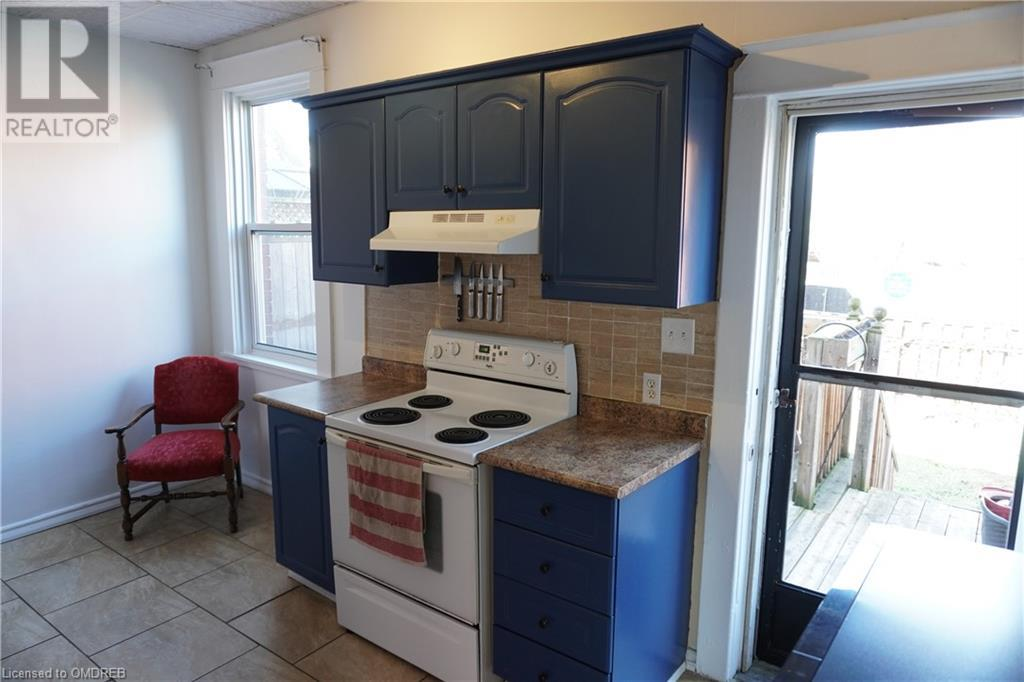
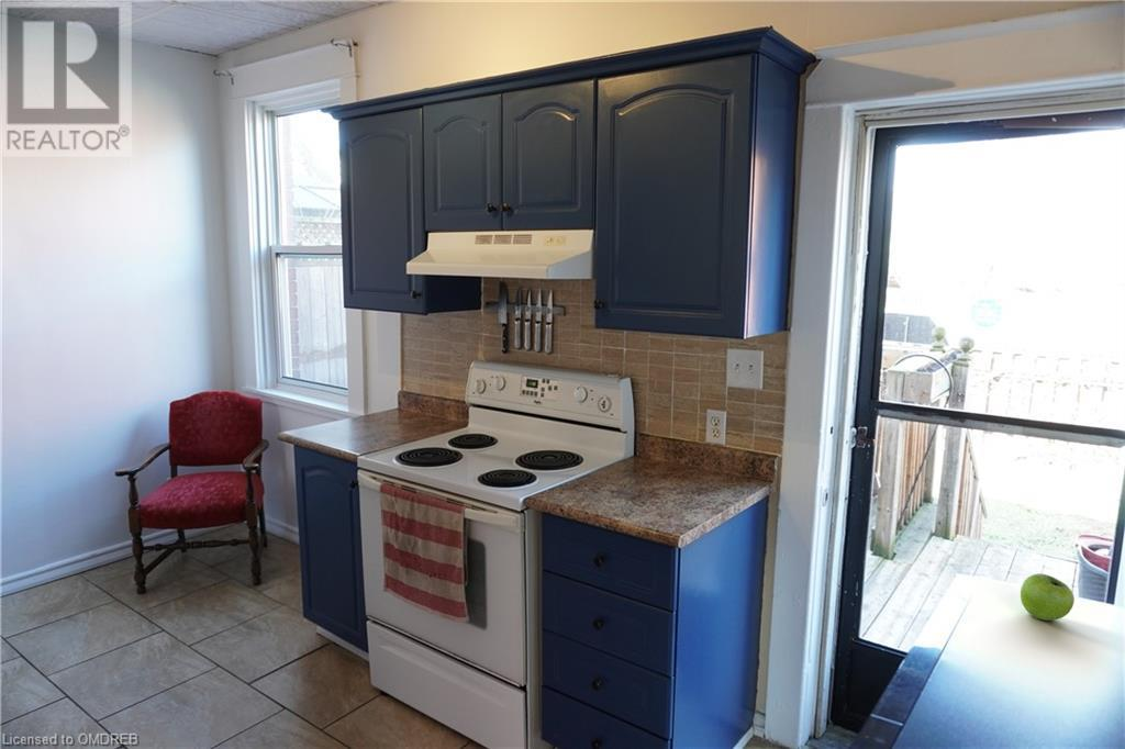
+ fruit (1046, 596)
